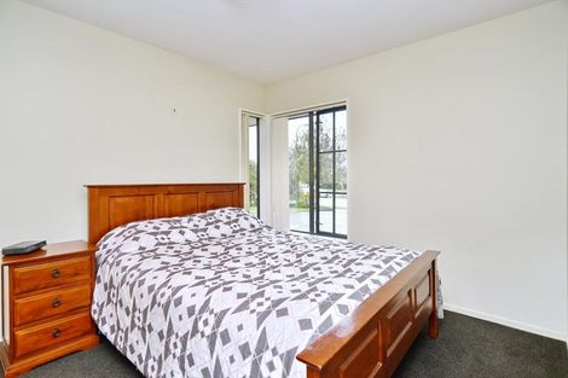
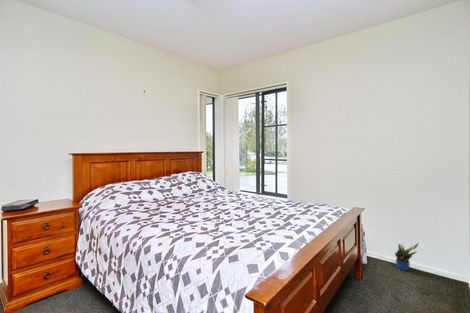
+ potted plant (406, 254)
